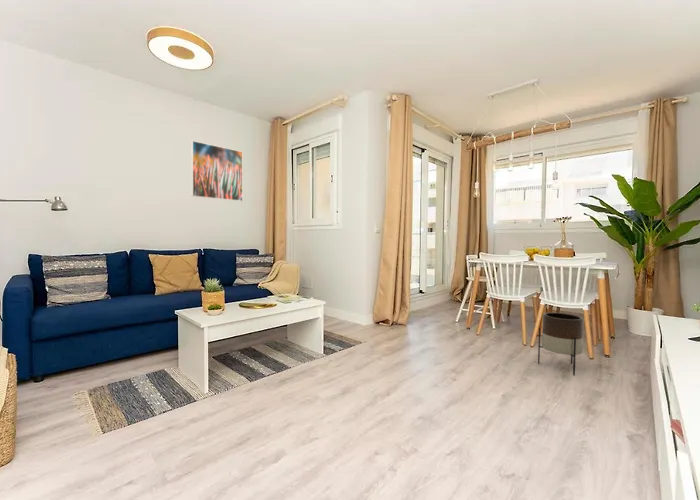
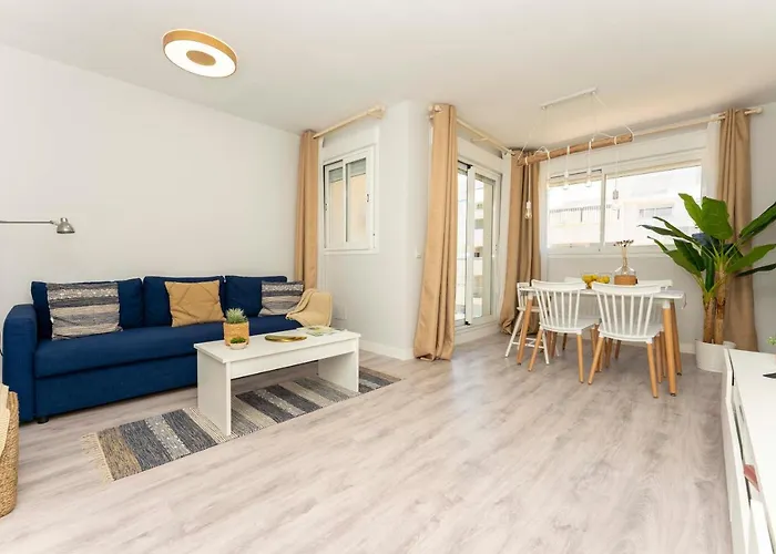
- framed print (218, 172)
- planter (562, 341)
